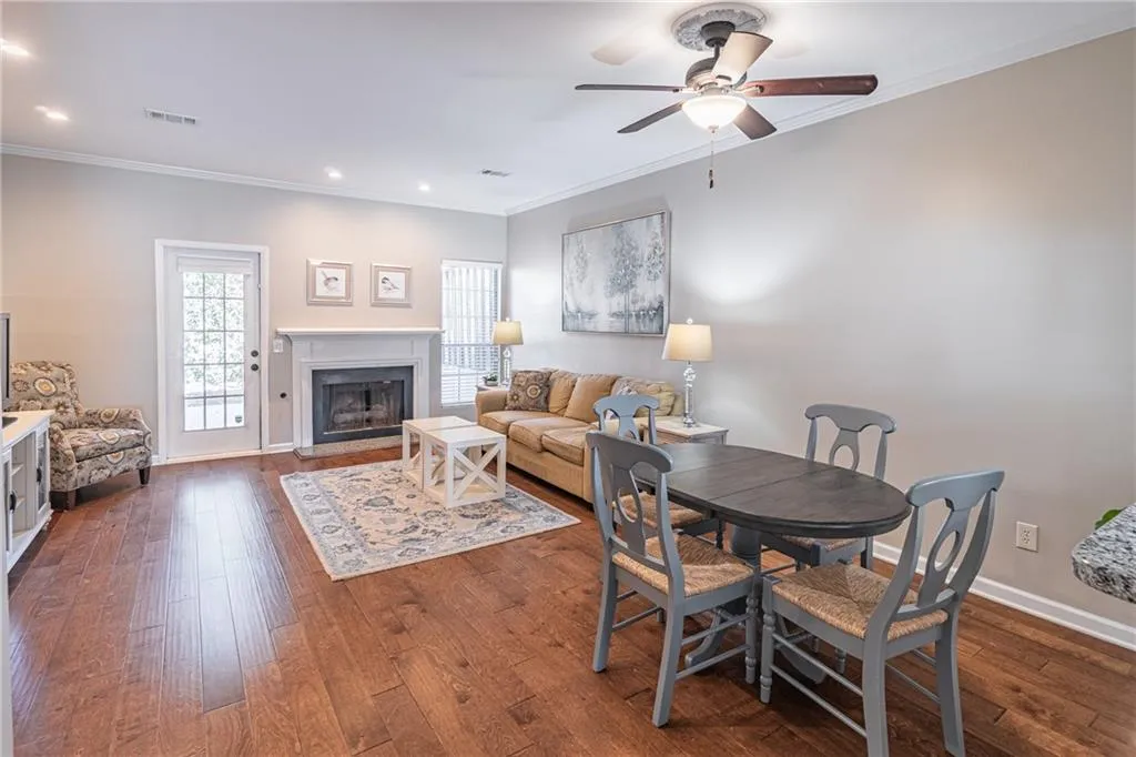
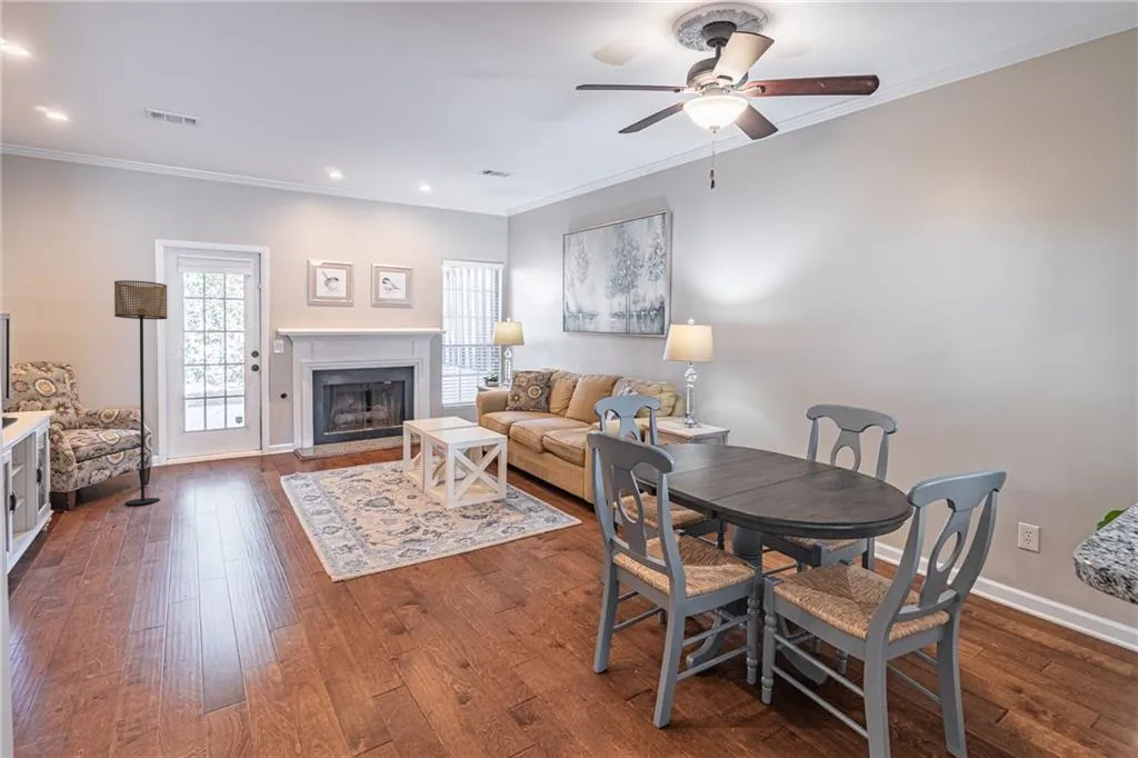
+ floor lamp (141, 392)
